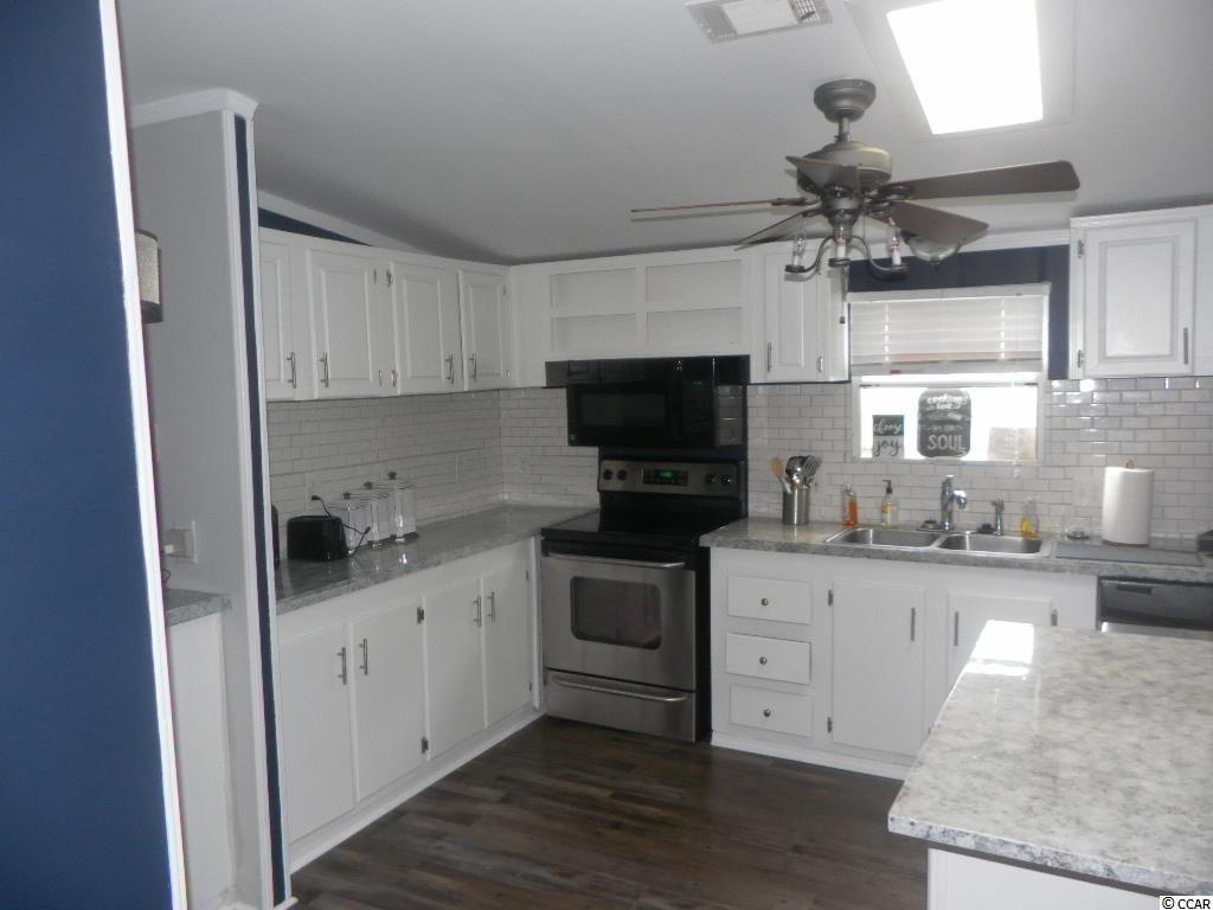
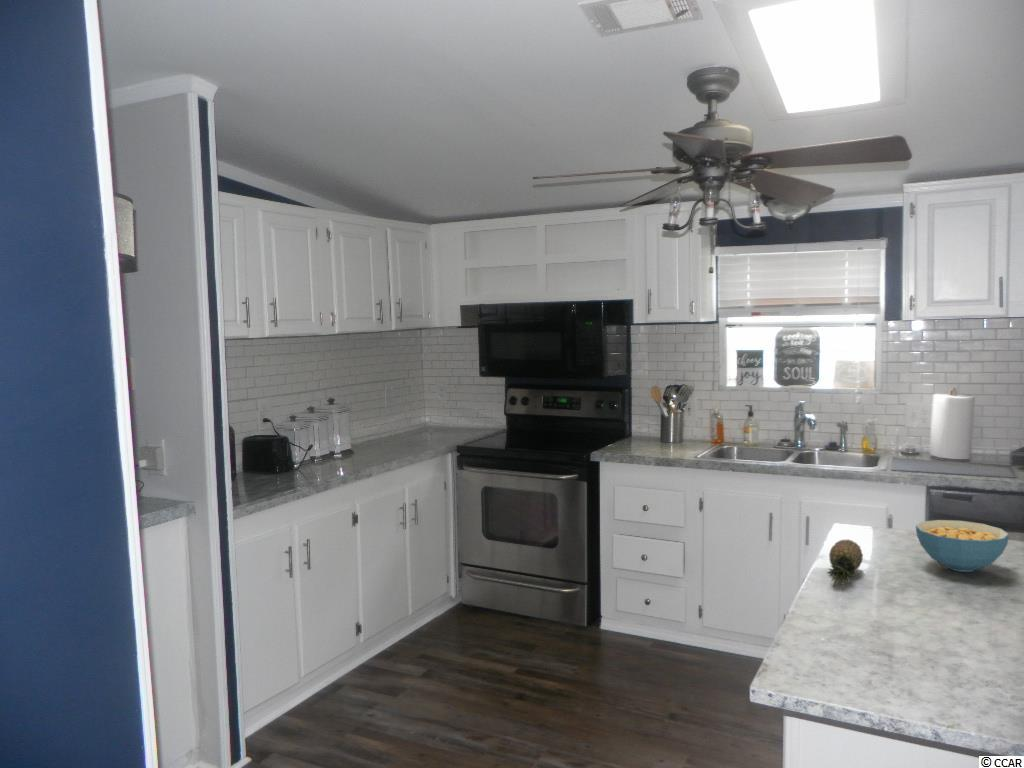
+ fruit (843, 561)
+ cereal bowl (960, 548)
